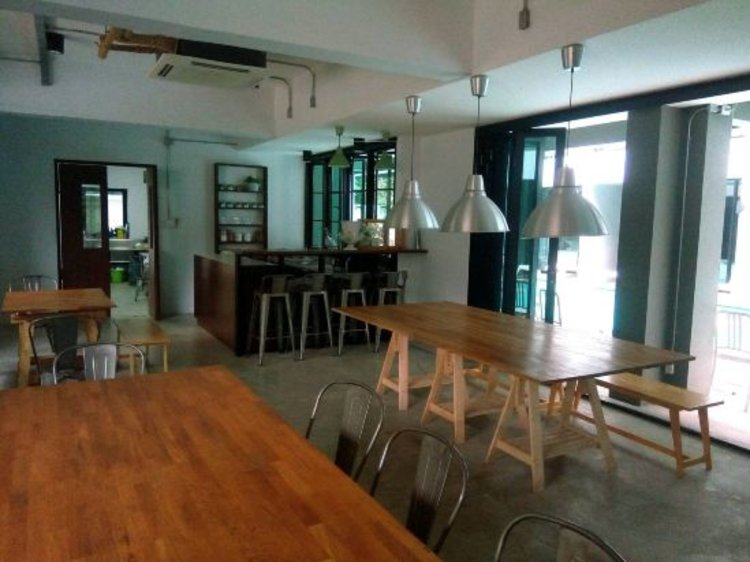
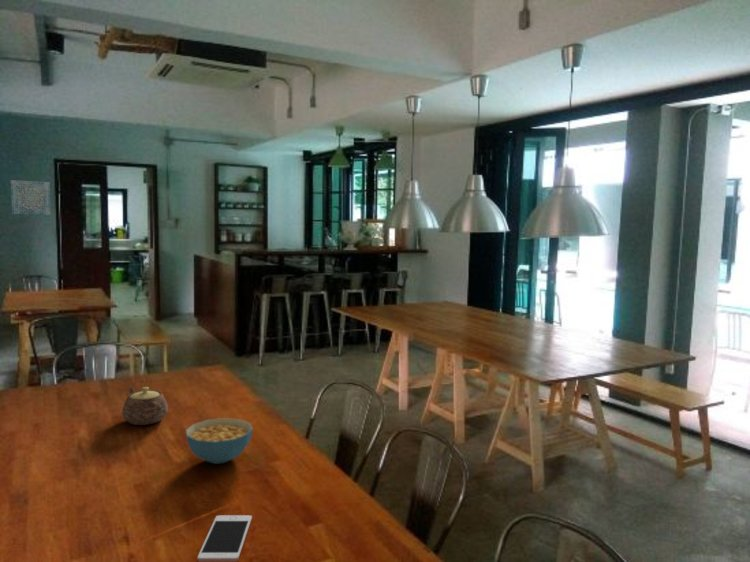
+ wall art (30, 197)
+ cell phone (226, 537)
+ cereal bowl (219, 444)
+ teapot (144, 403)
